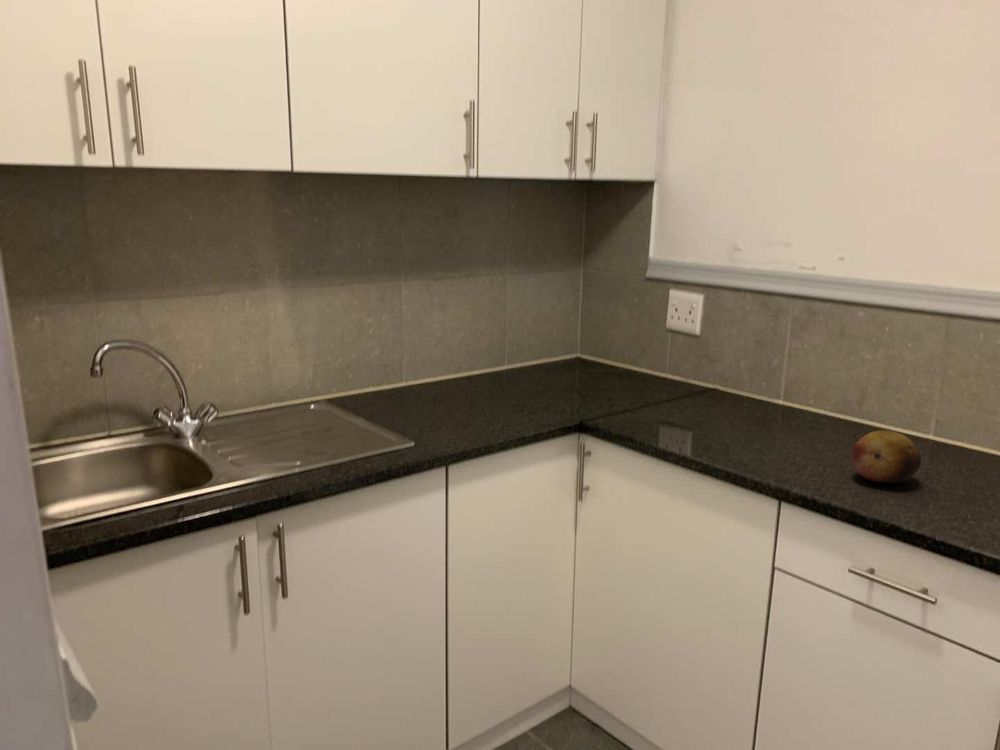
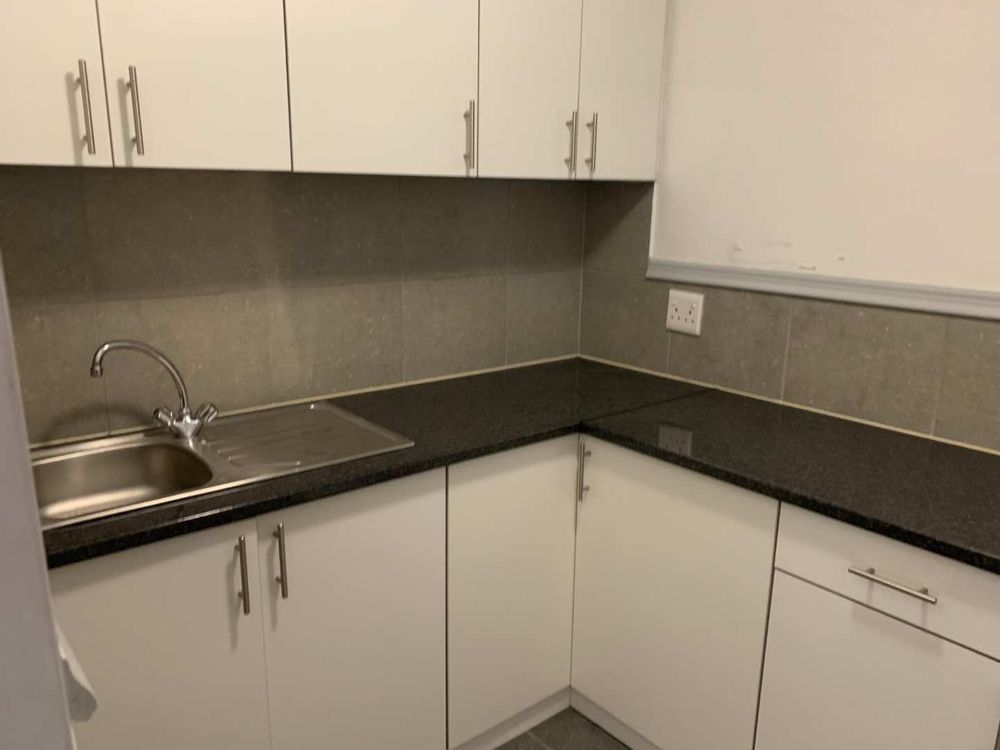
- fruit (887, 455)
